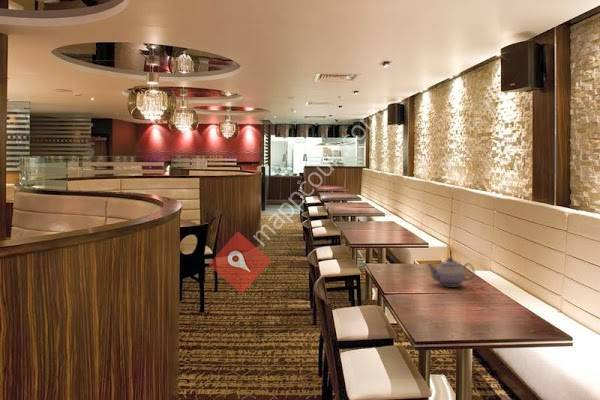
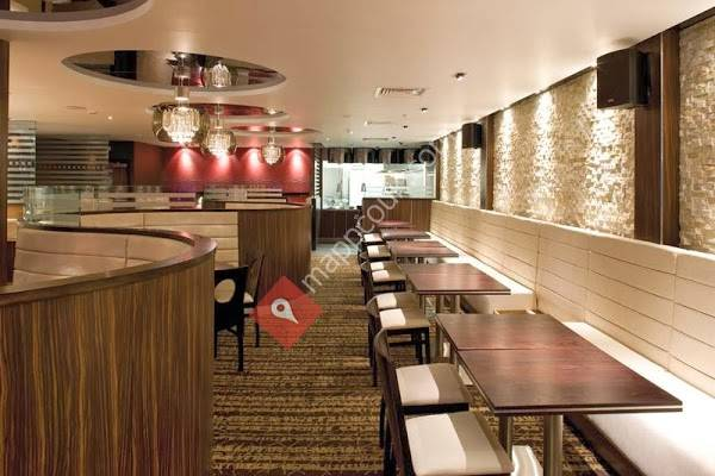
- teapot (450, 271)
